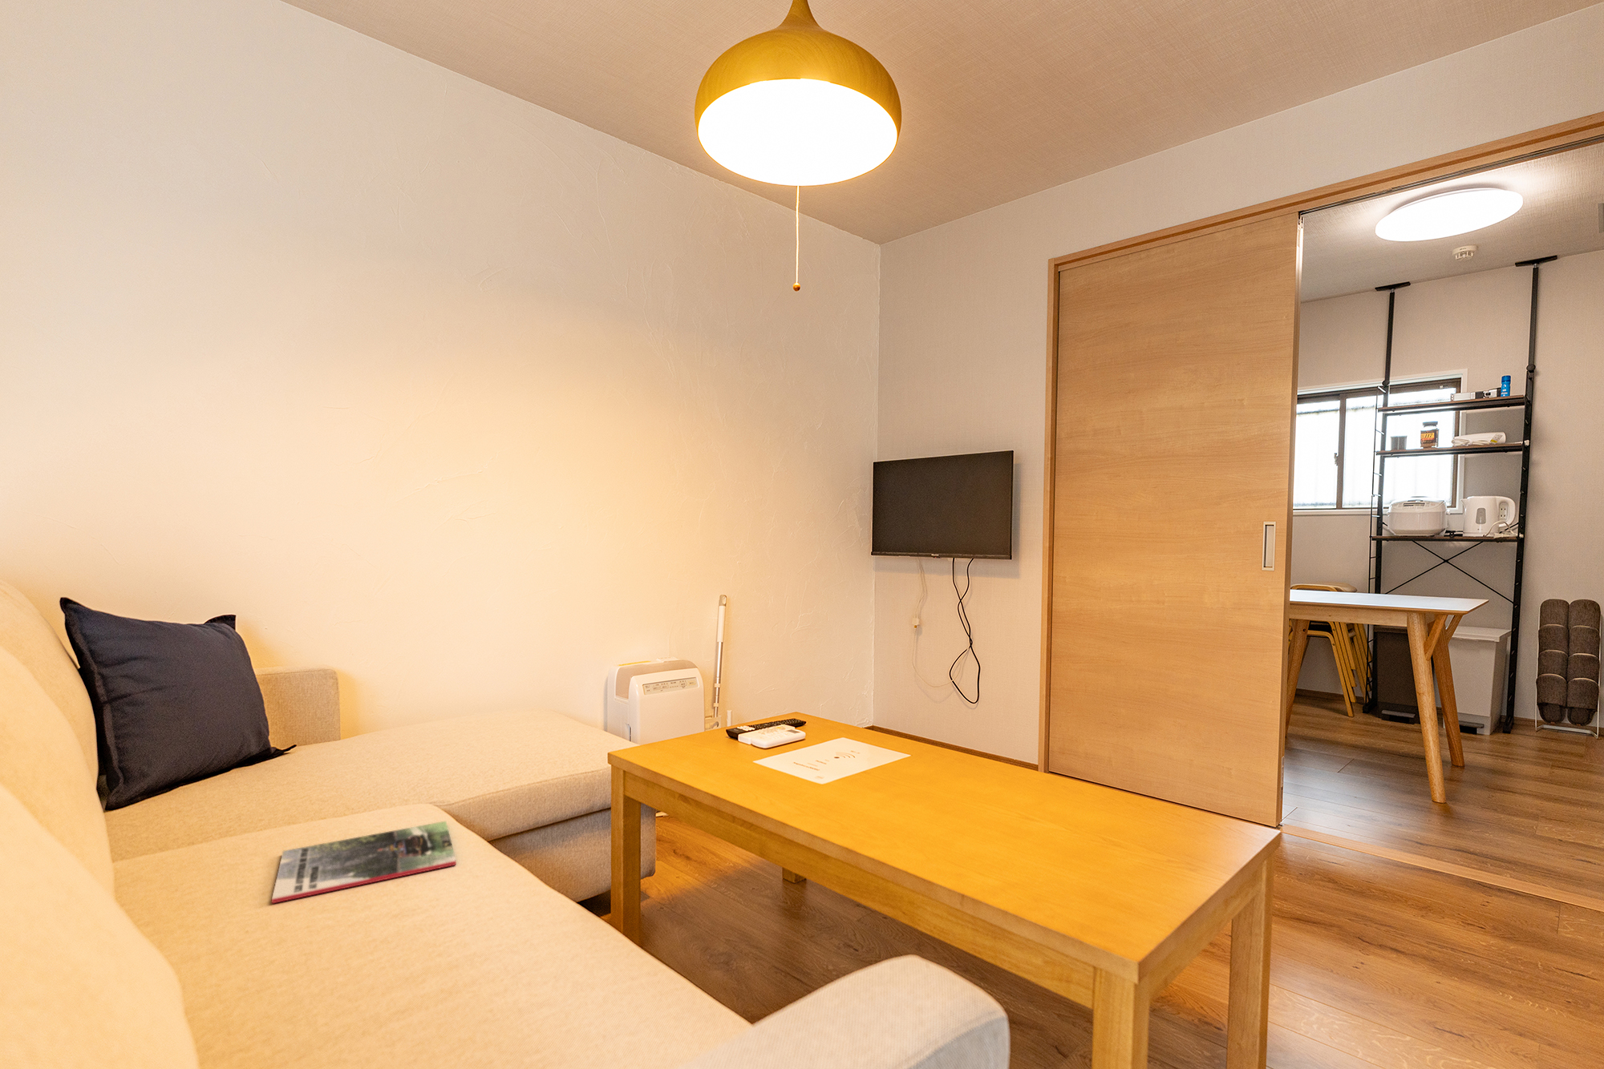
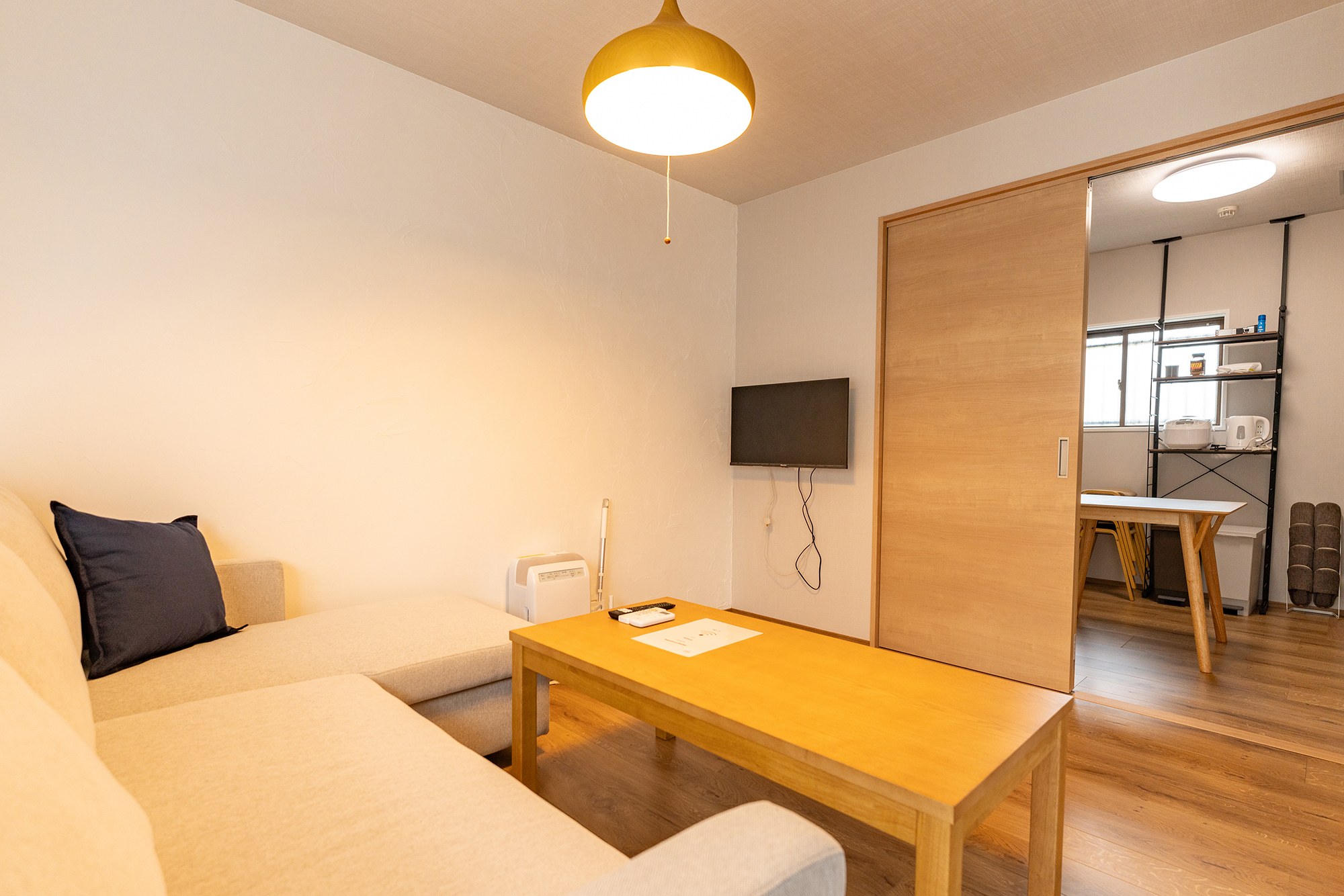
- magazine (368, 858)
